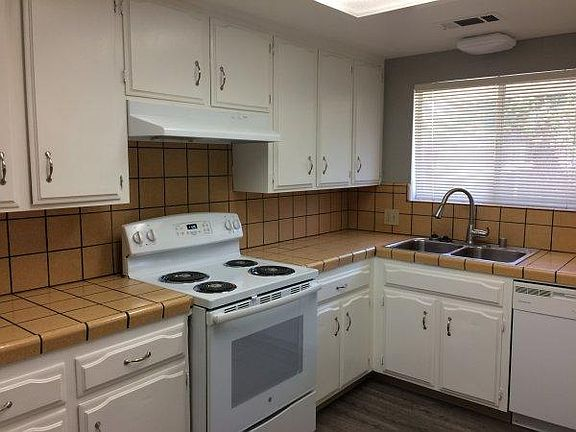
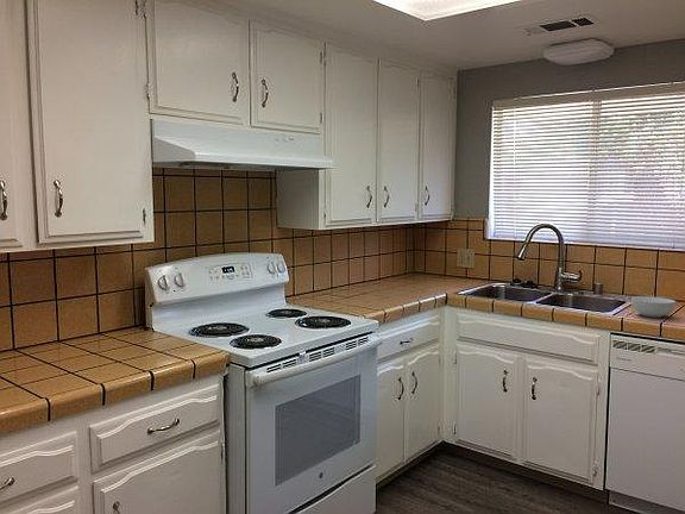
+ cereal bowl (652, 307)
